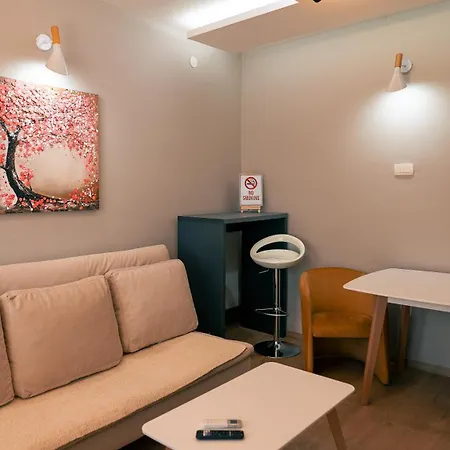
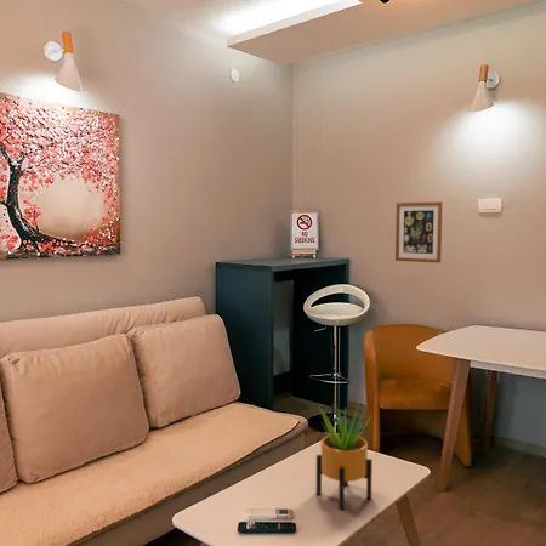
+ potted plant (343, 449)
+ wall art (417, 232)
